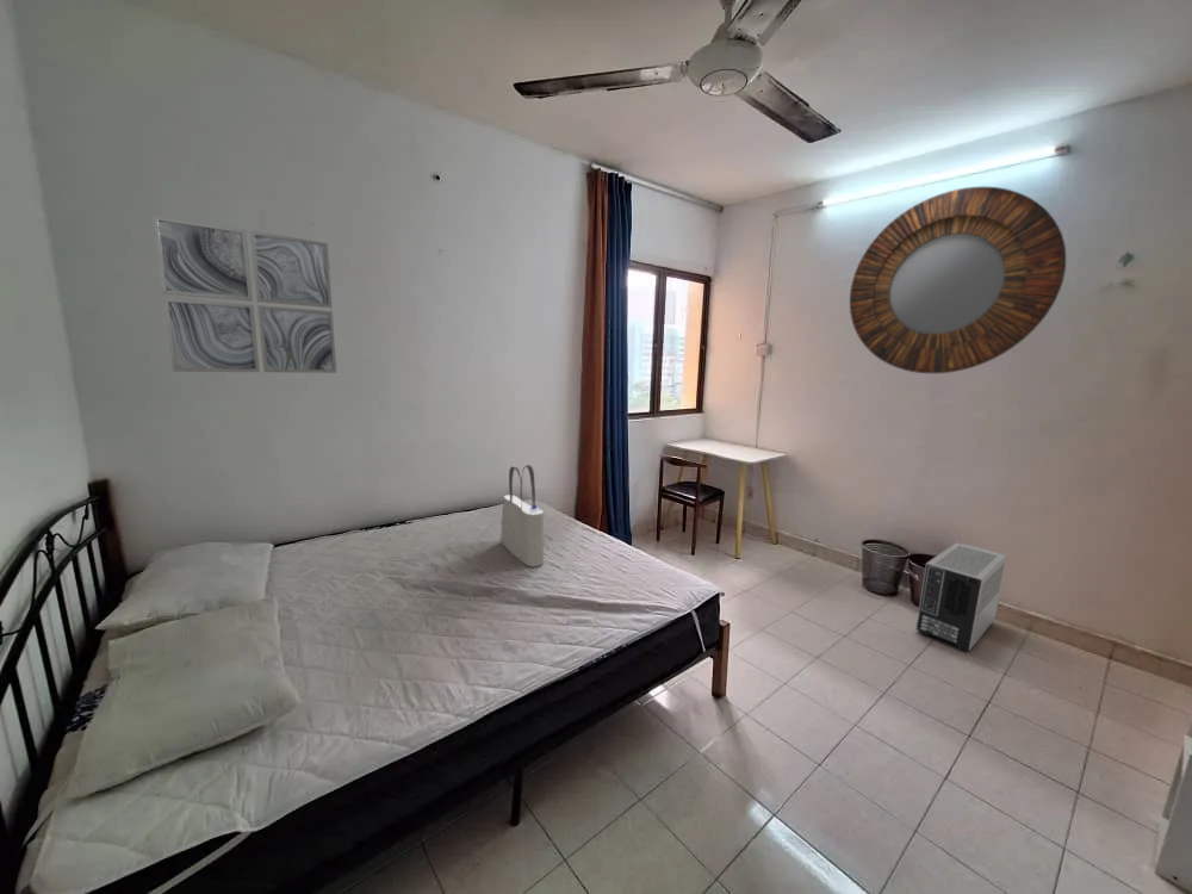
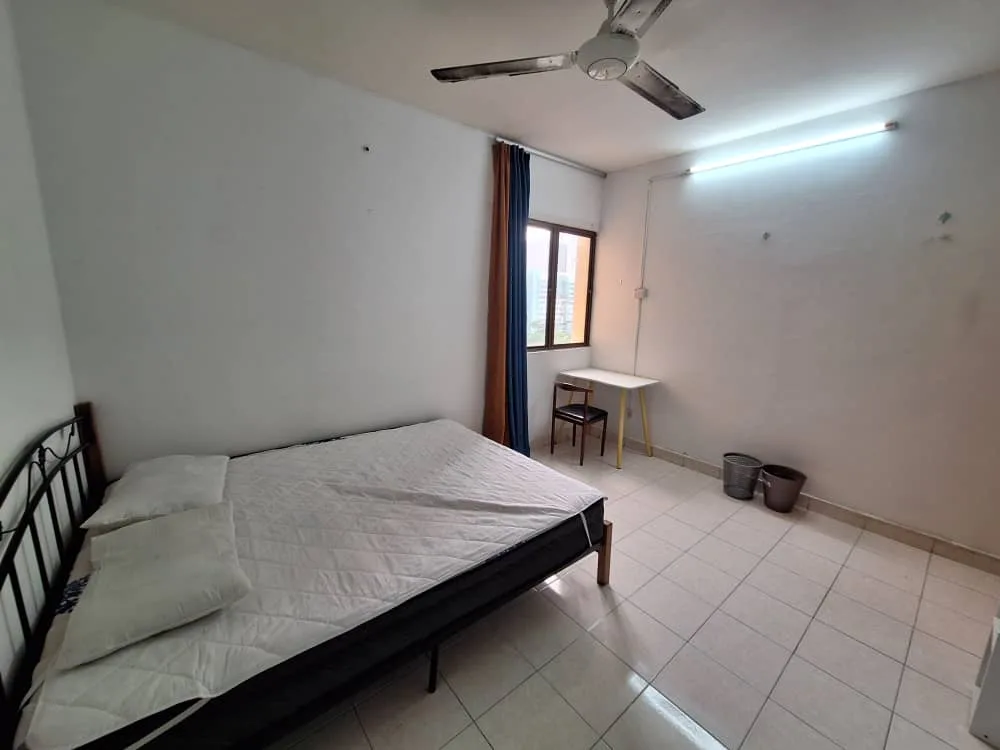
- air purifier (962, 592)
- home mirror (942, 285)
- tote bag (521, 509)
- wall art (256, 300)
